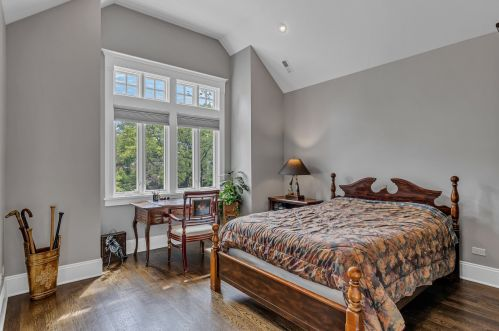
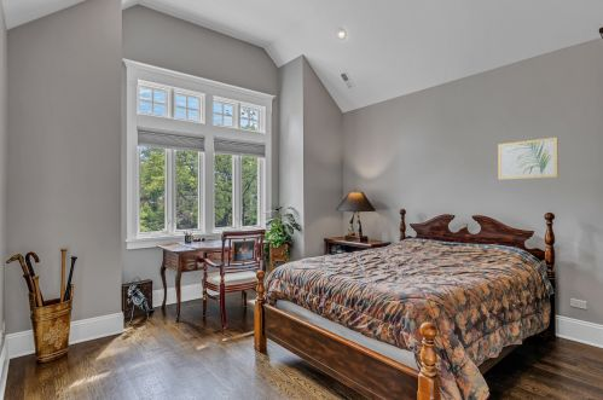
+ wall art (526, 160)
